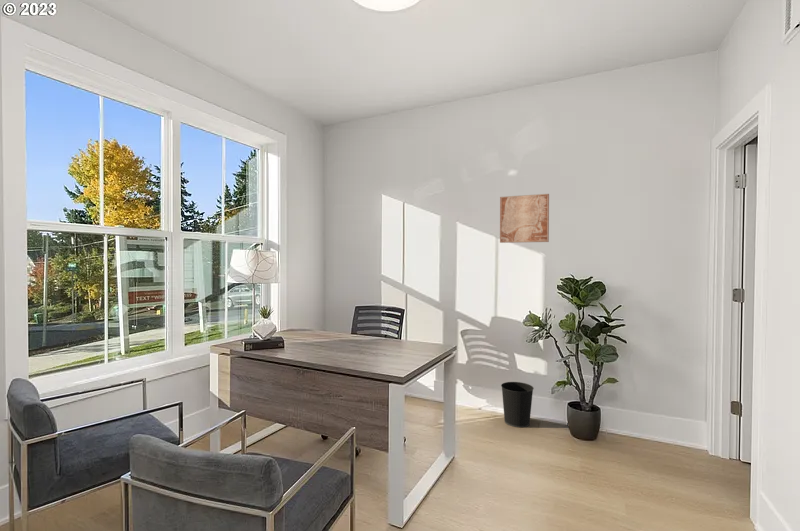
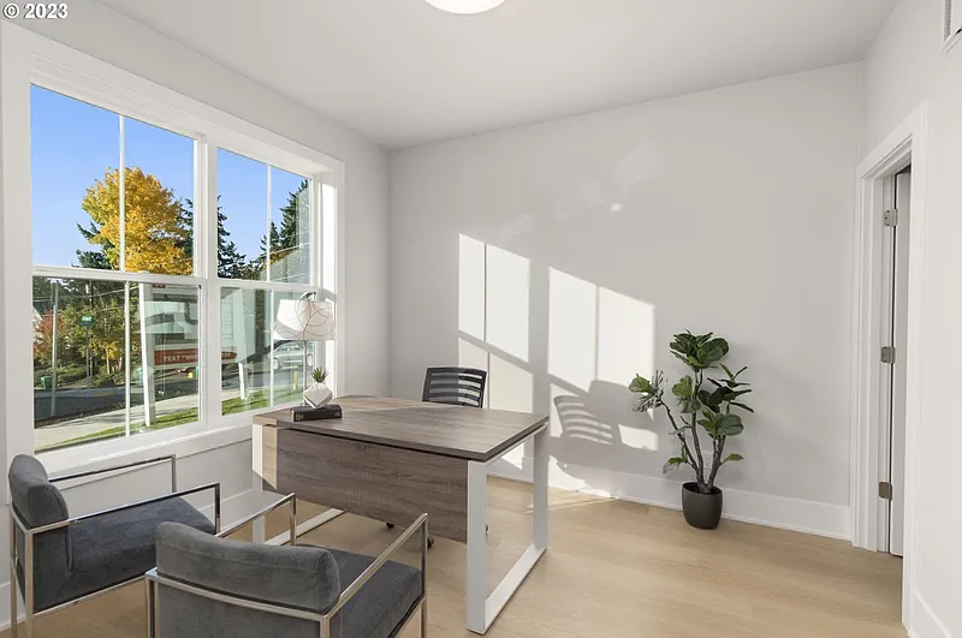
- wastebasket (517, 404)
- wall art (523, 218)
